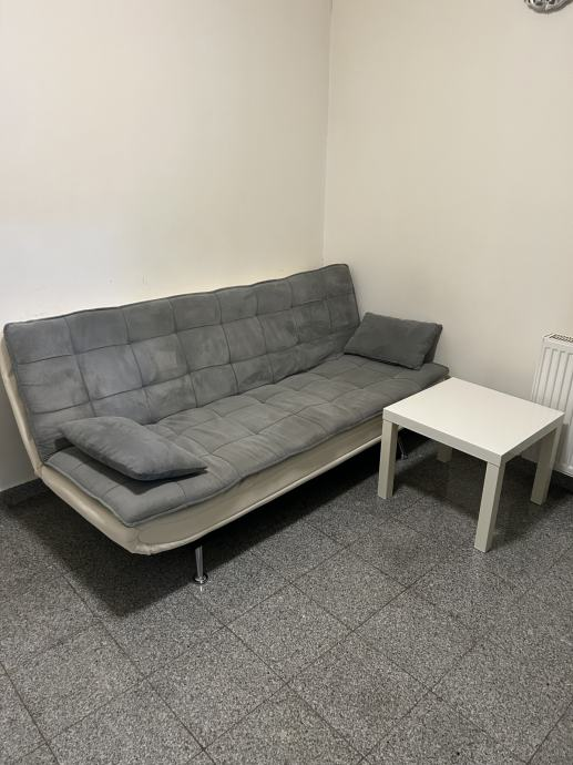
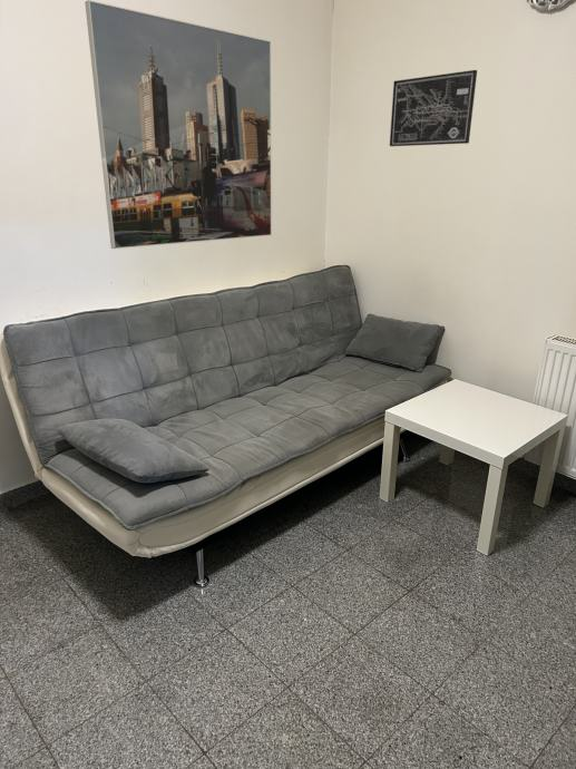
+ wall art (430, 110)
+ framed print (194, 139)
